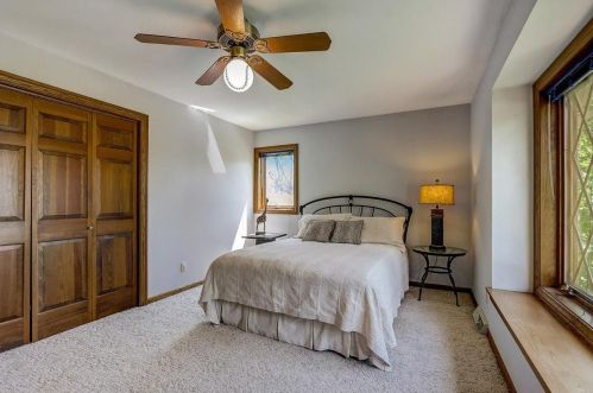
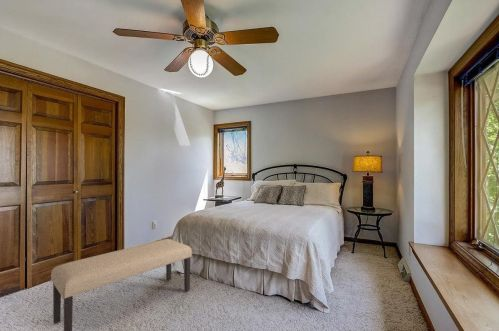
+ bench (129, 276)
